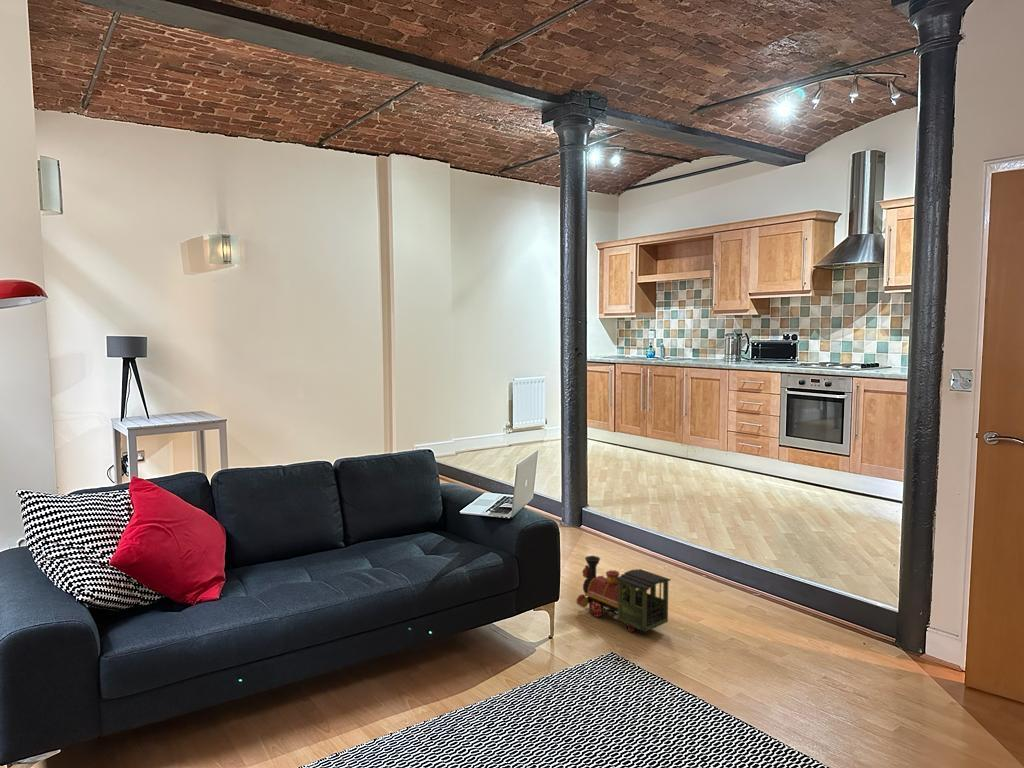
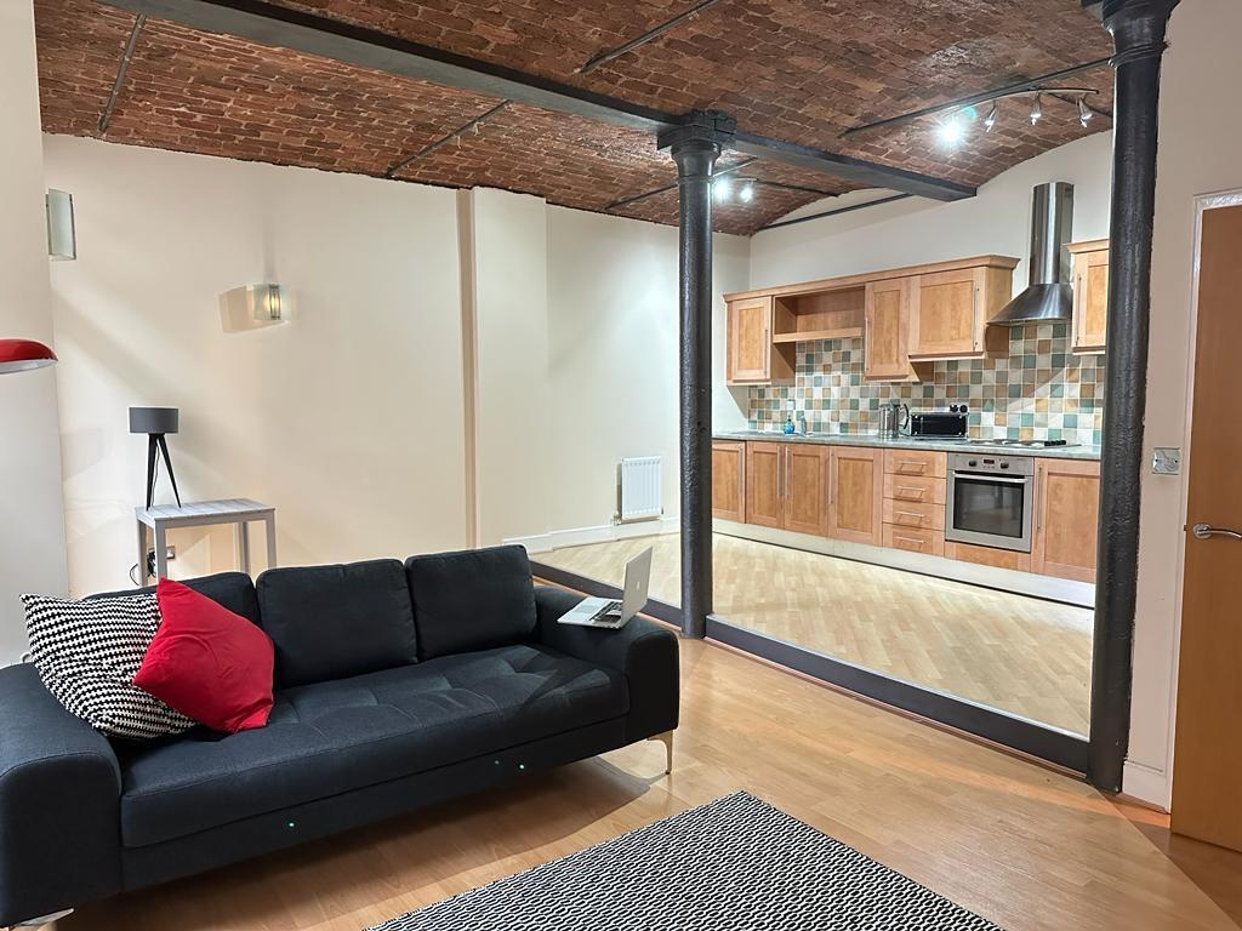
- toy train (618, 592)
